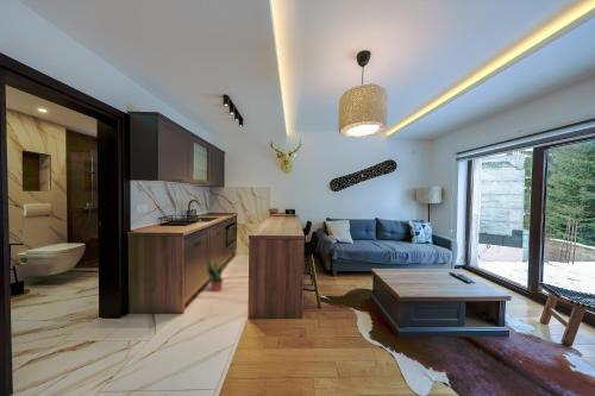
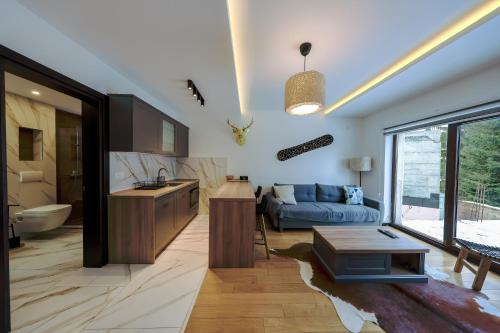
- potted plant (218, 271)
